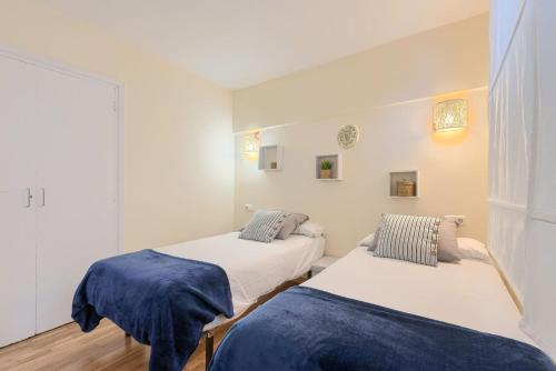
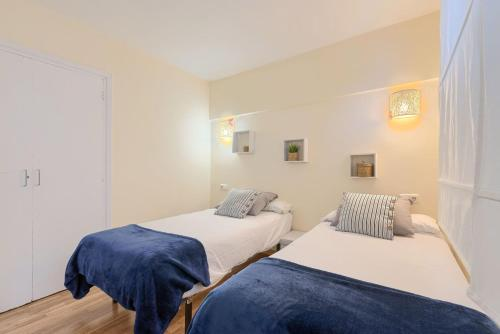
- decorative plate (347, 136)
